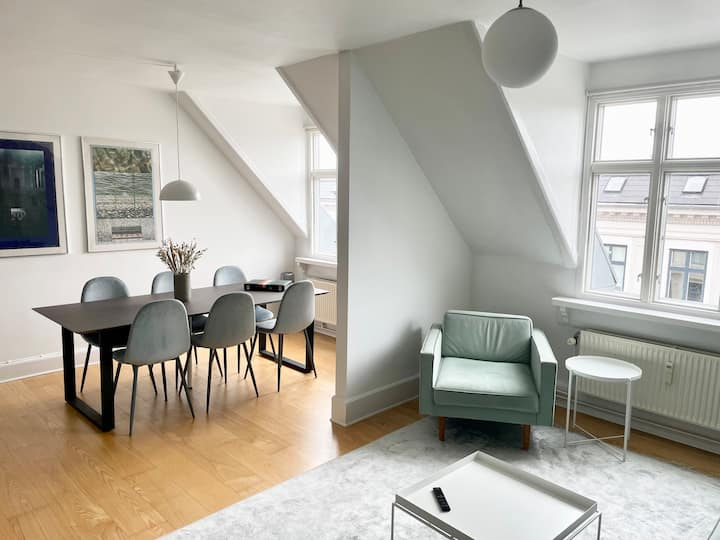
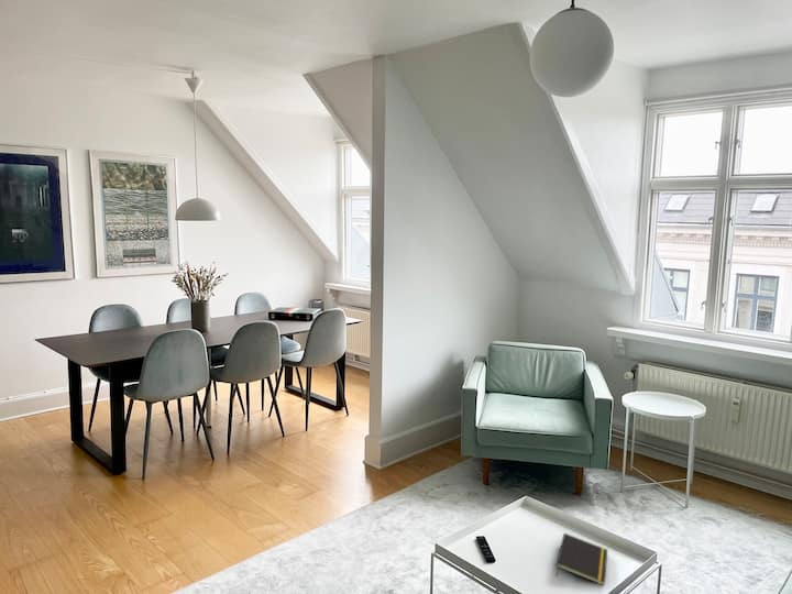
+ notepad (582, 557)
